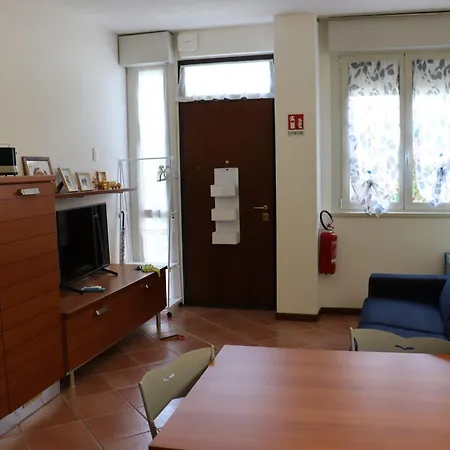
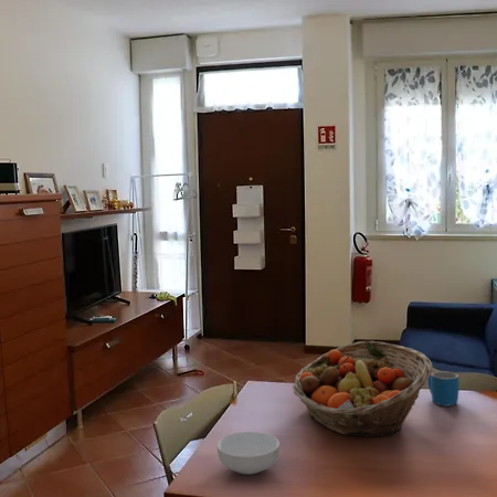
+ mug (441, 387)
+ cereal bowl (248, 455)
+ fruit basket (360, 385)
